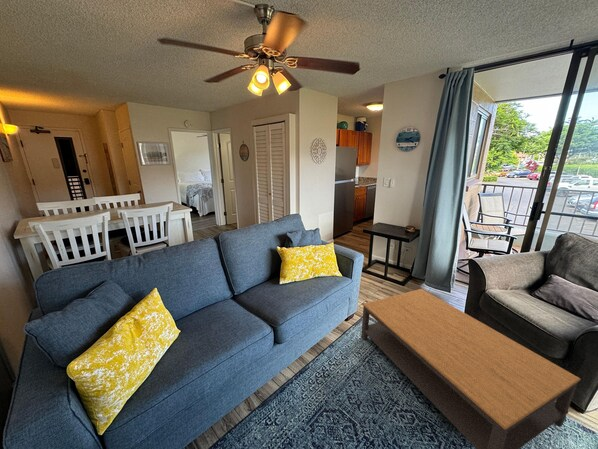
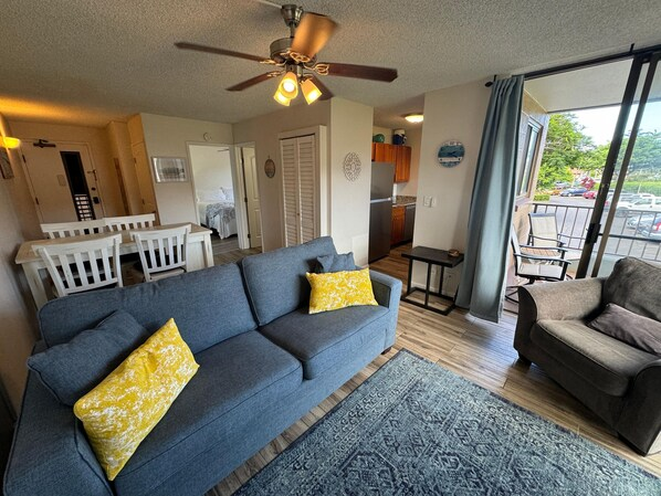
- coffee table (444, 353)
